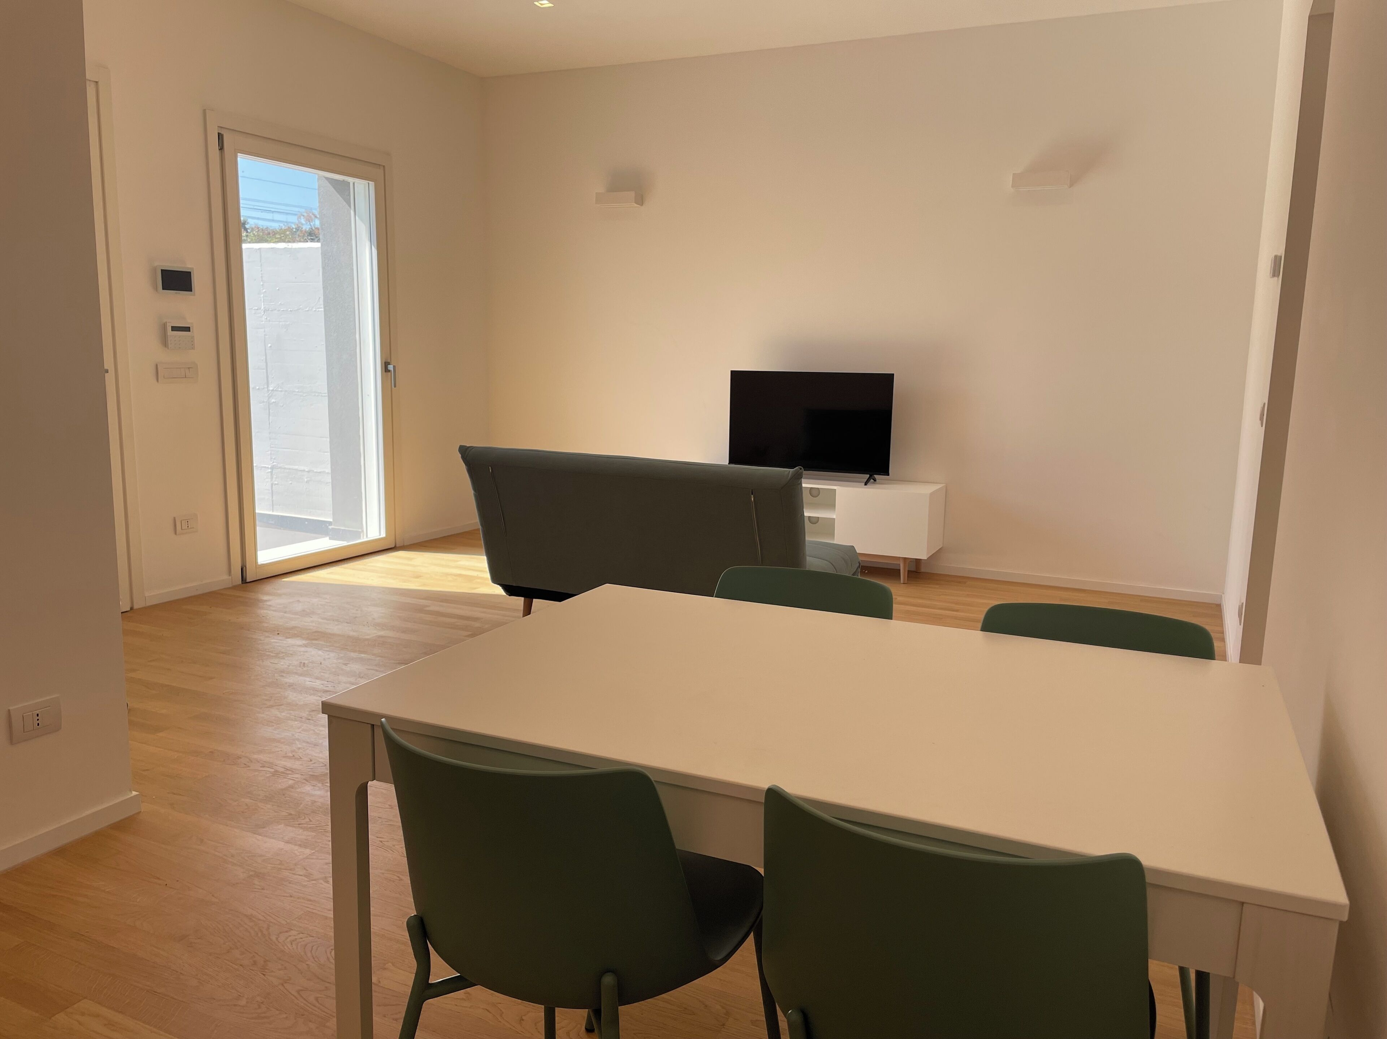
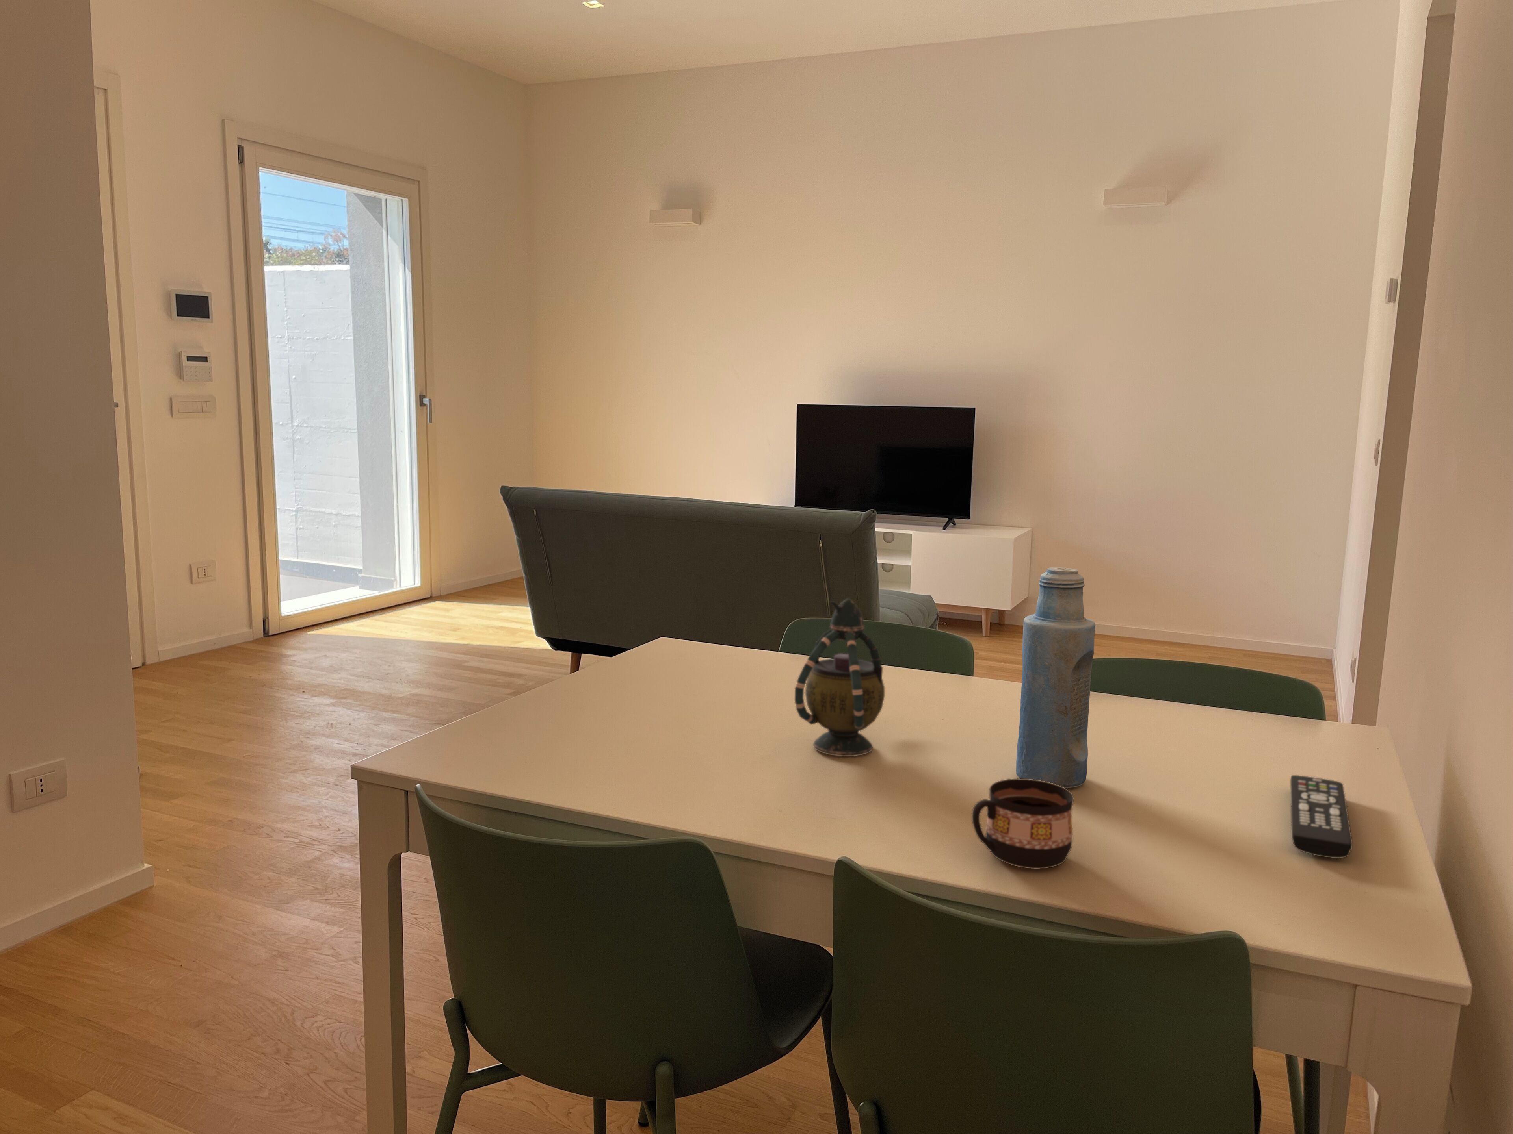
+ cup (1025, 823)
+ remote control (1319, 814)
+ bottle (1057, 675)
+ teapot (852, 668)
